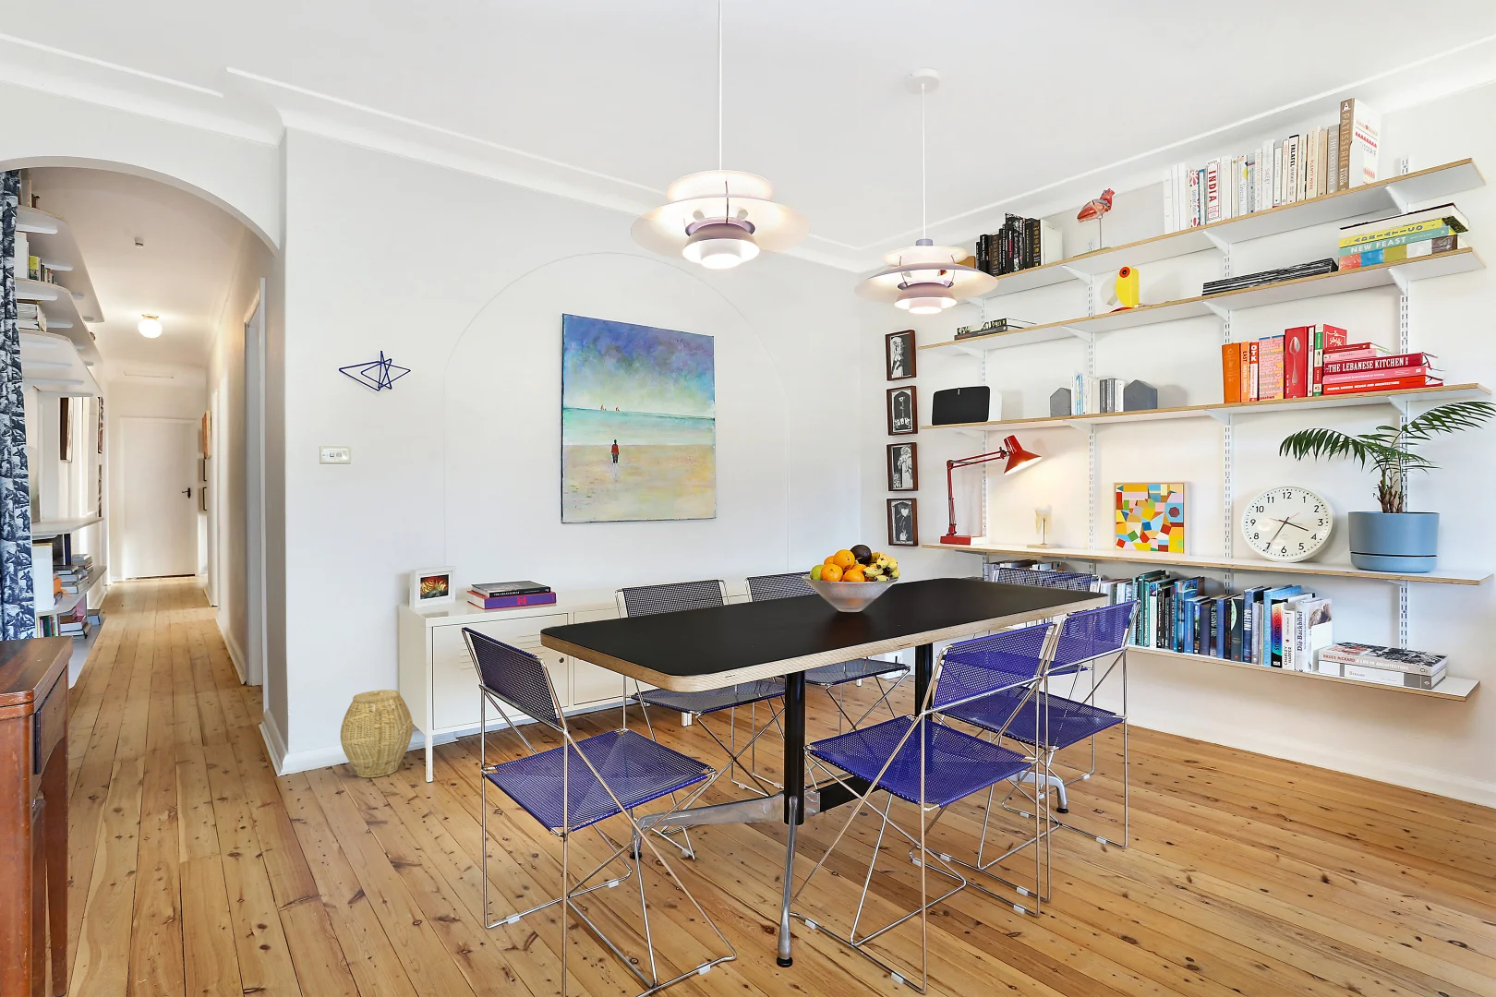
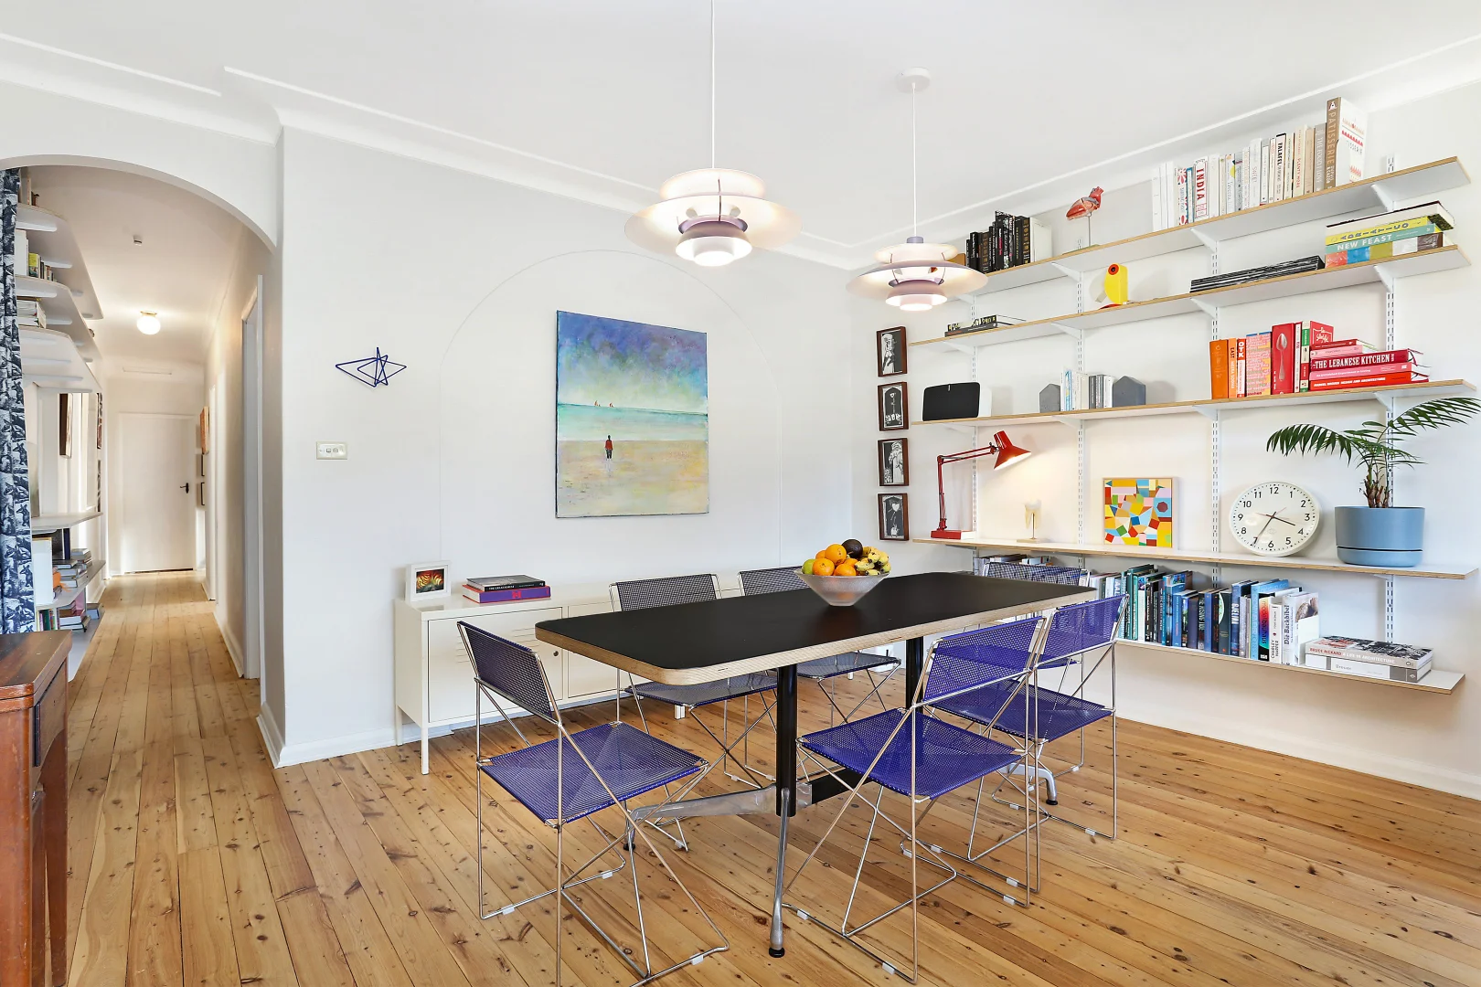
- woven basket (376, 730)
